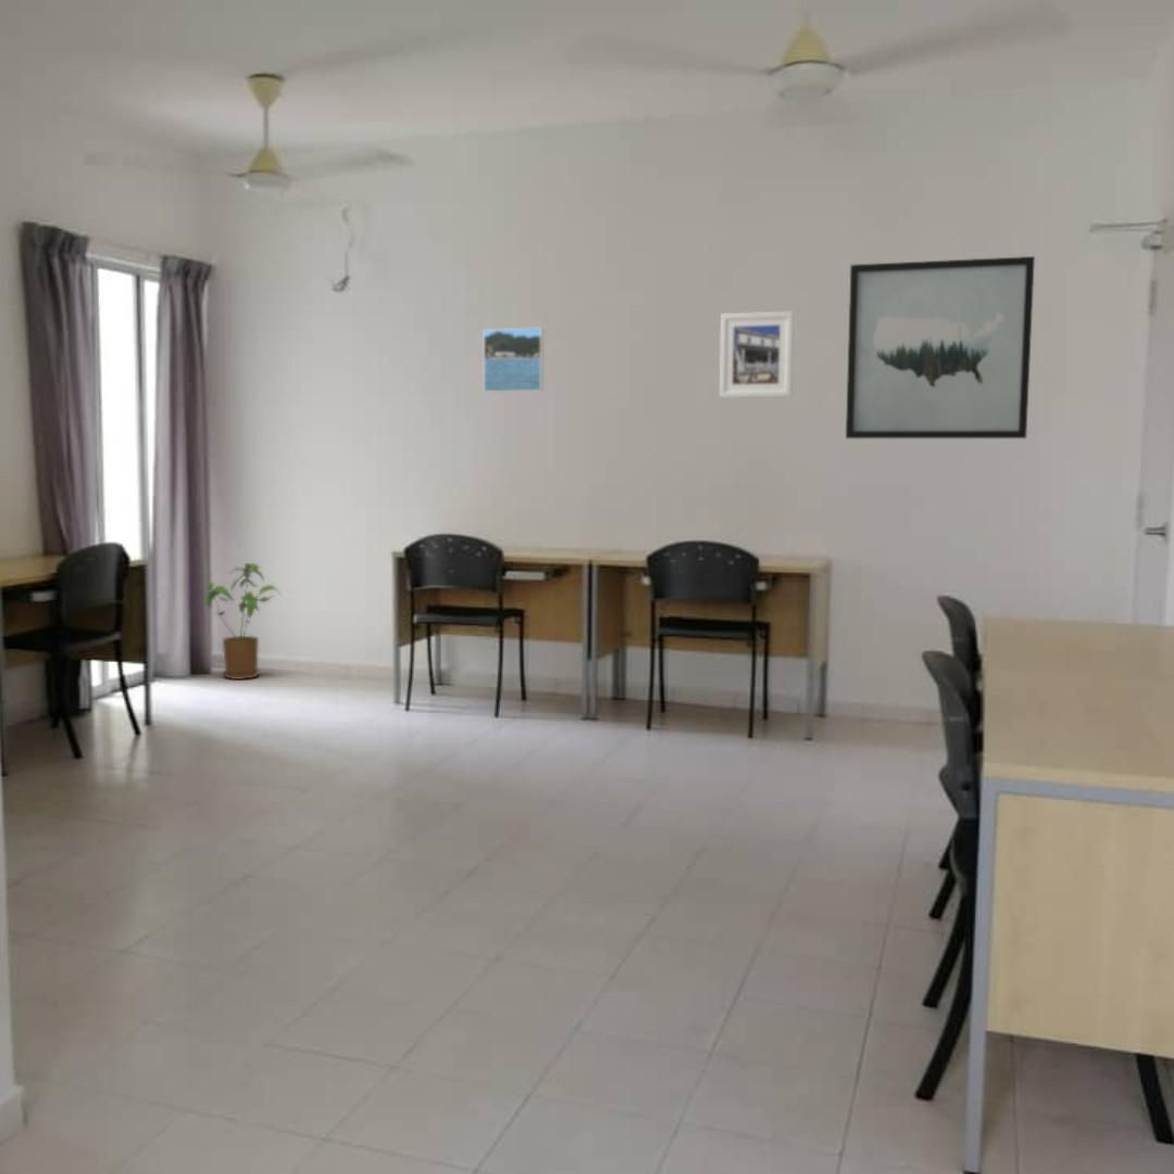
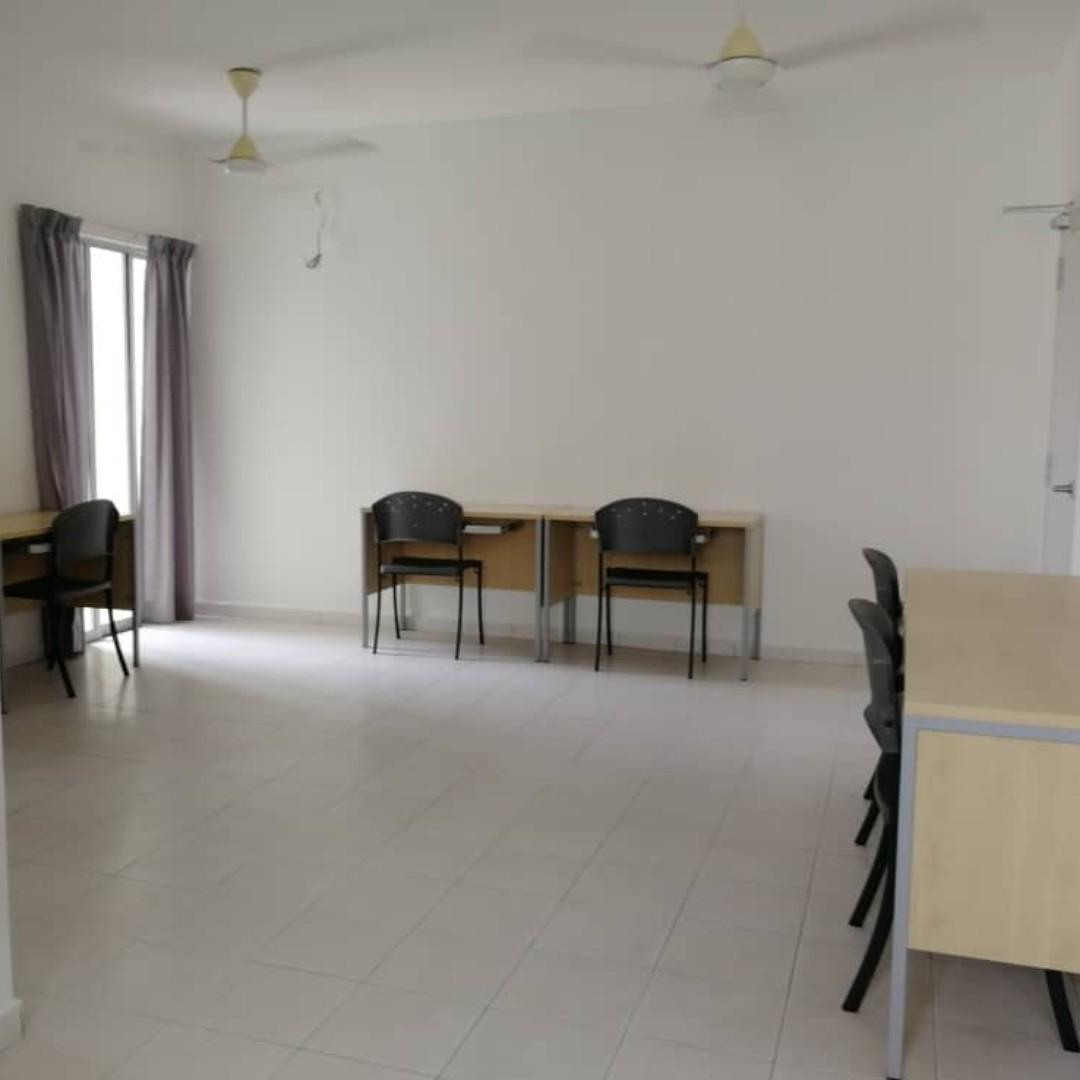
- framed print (755, 354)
- house plant (246, 620)
- wall art (937, 350)
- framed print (513, 360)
